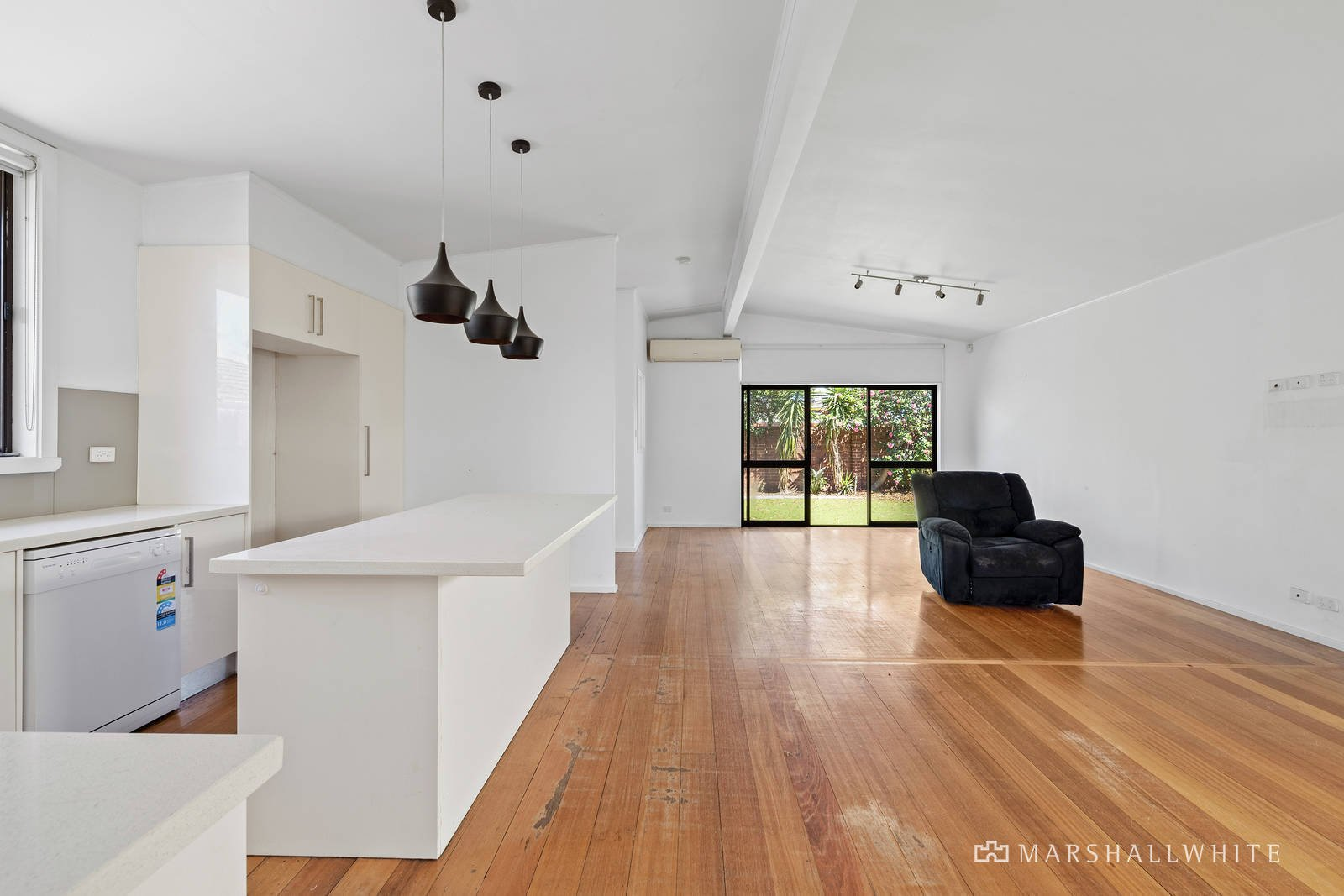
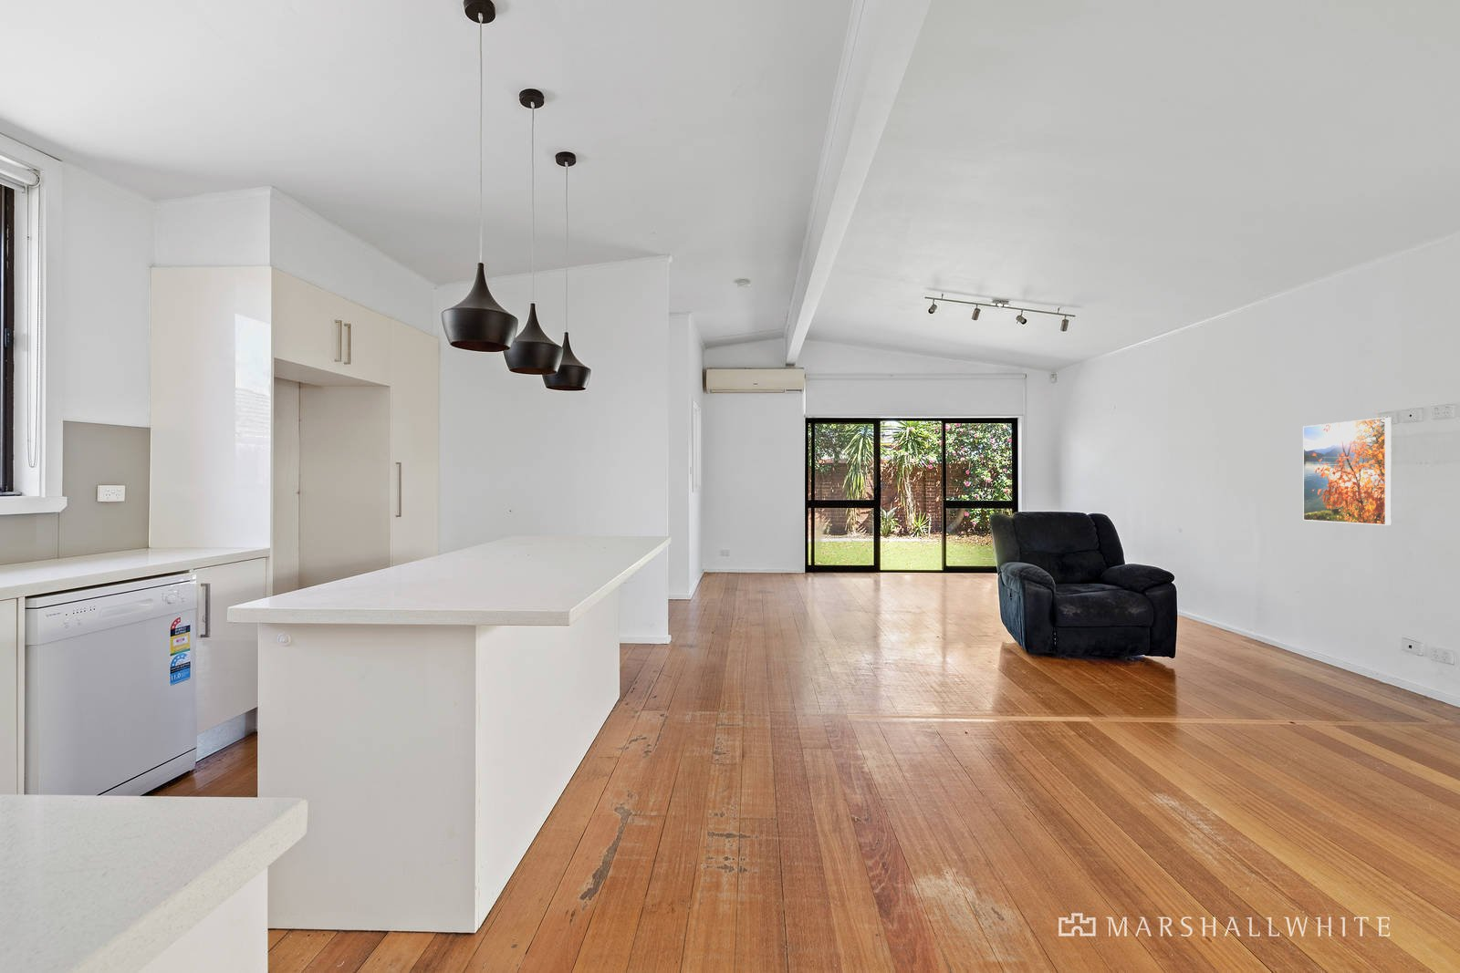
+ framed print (1343, 472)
